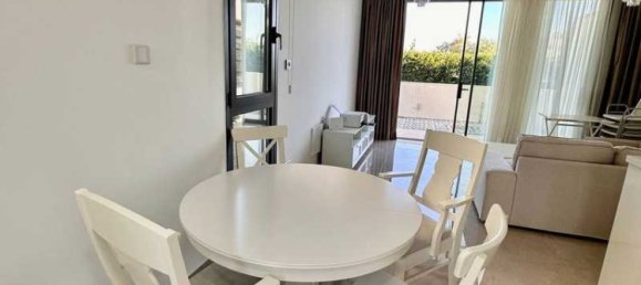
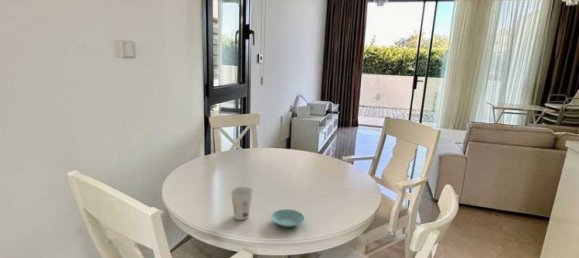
+ cup (241, 203)
+ saucer (287, 219)
